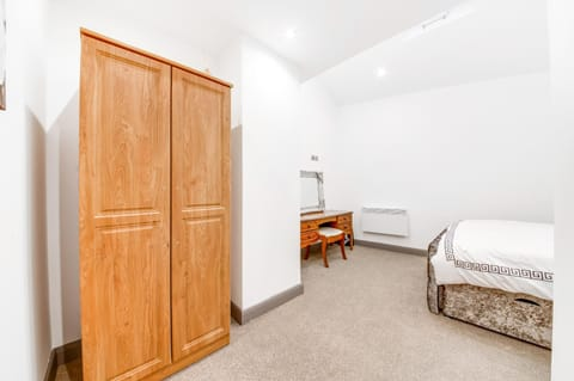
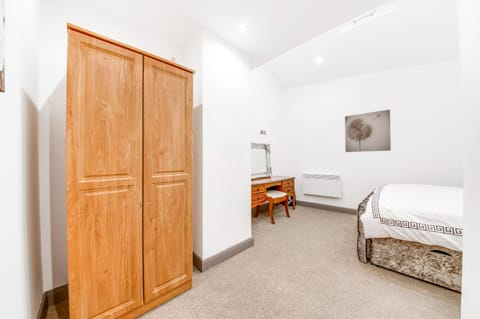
+ wall art (366, 132)
